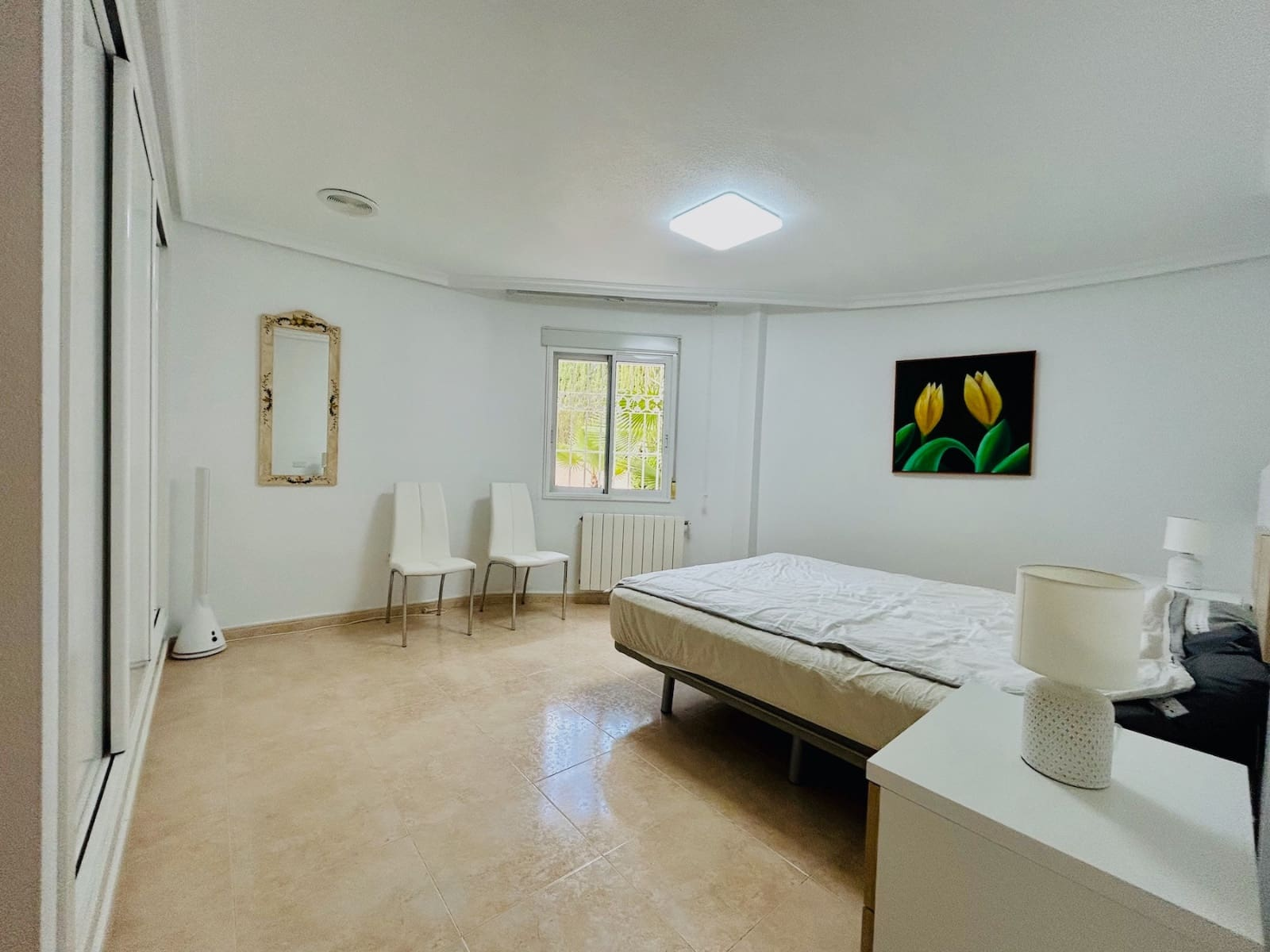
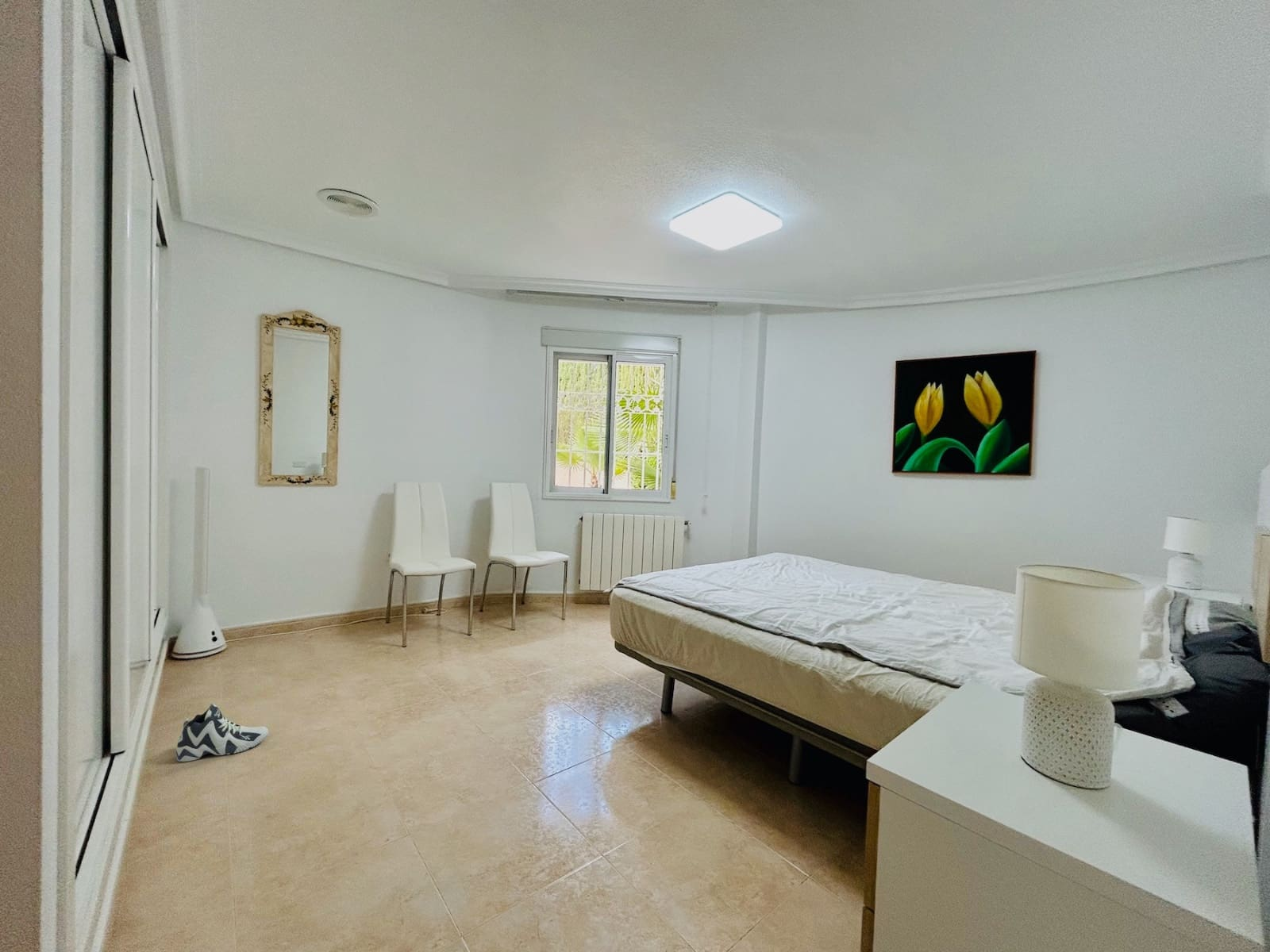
+ sneaker (224, 725)
